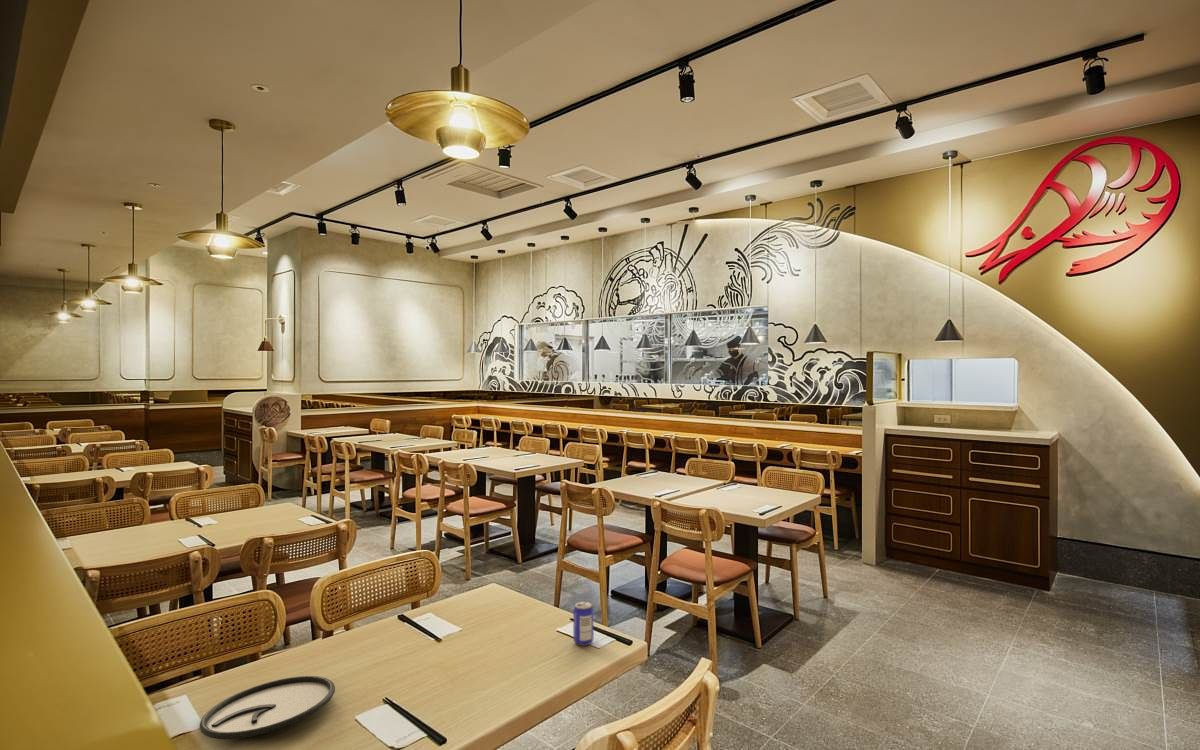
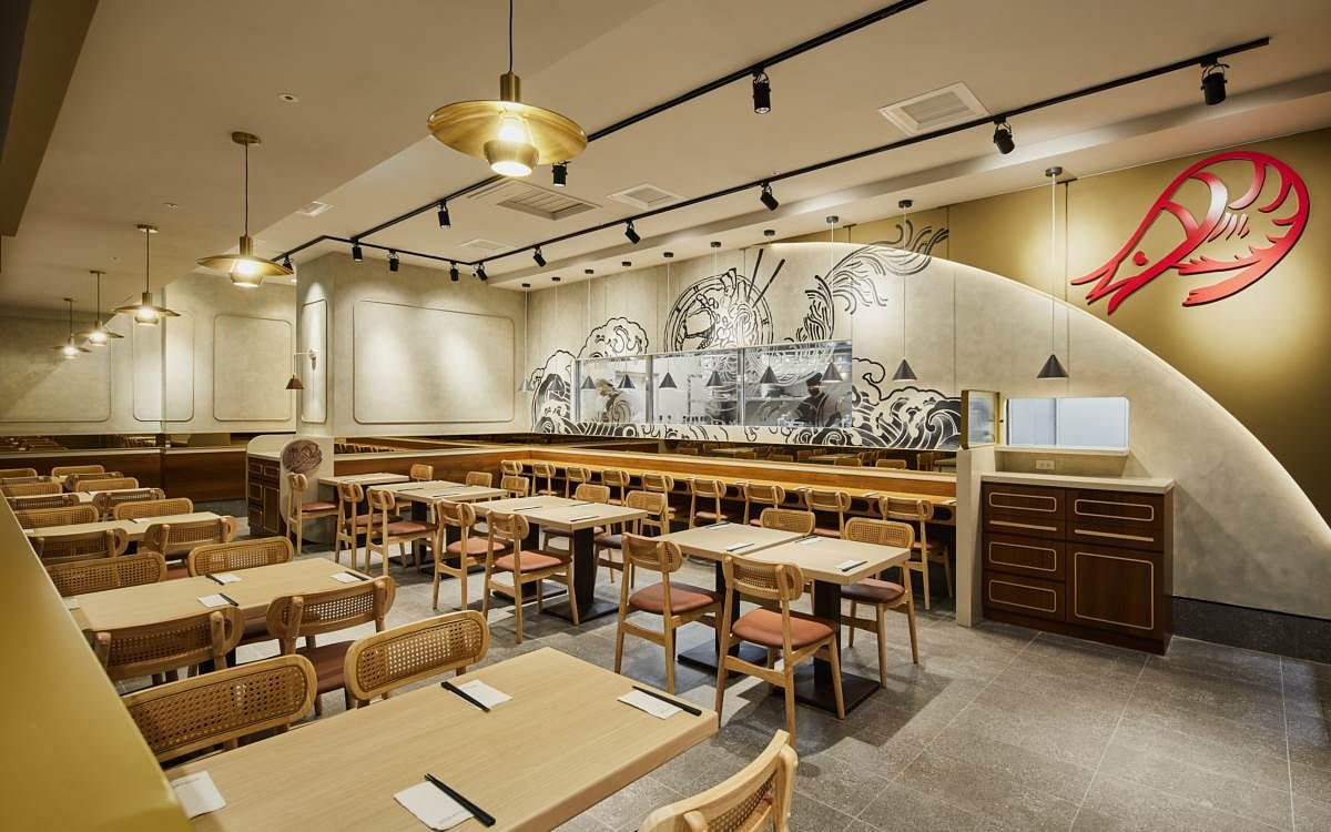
- plate (270, 704)
- beer can (583, 621)
